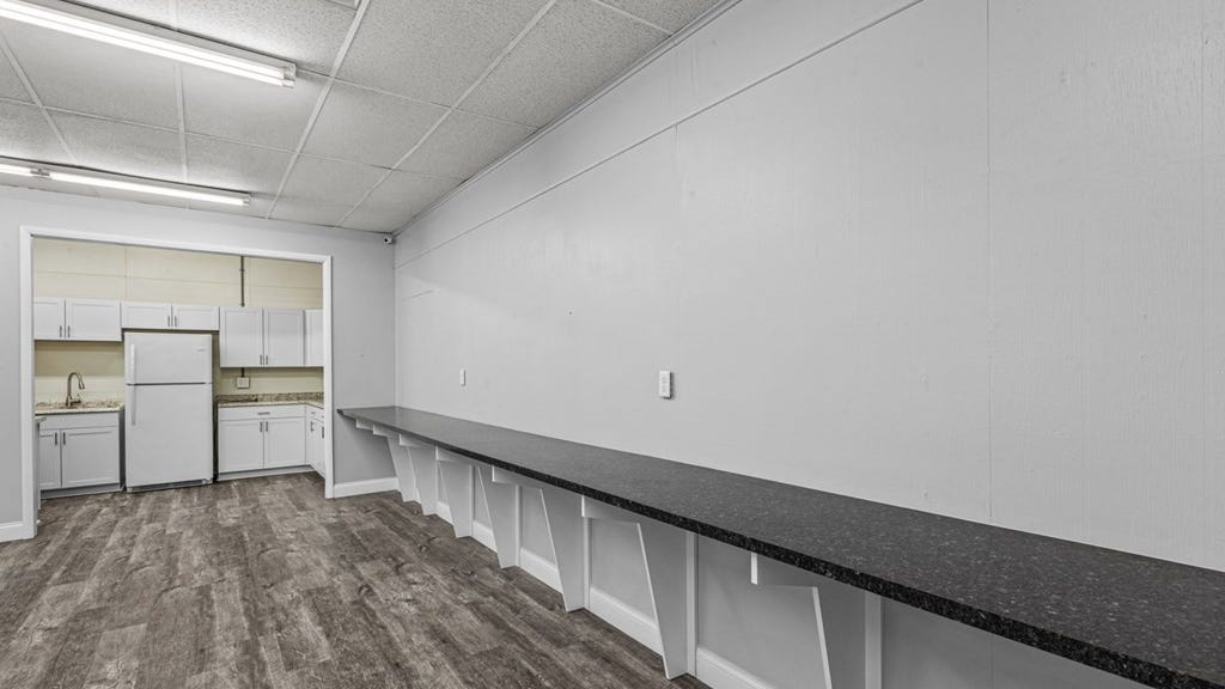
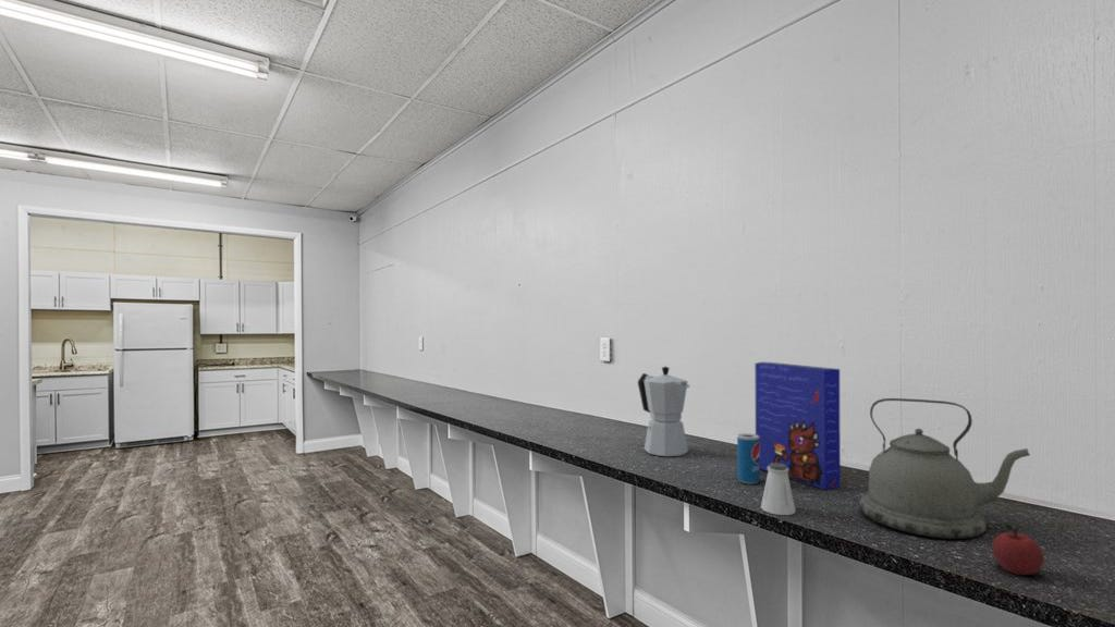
+ beverage can (748, 458)
+ kettle (927, 458)
+ cereal box (795, 420)
+ moka pot (662, 408)
+ saltshaker (777, 487)
+ apple (1017, 548)
